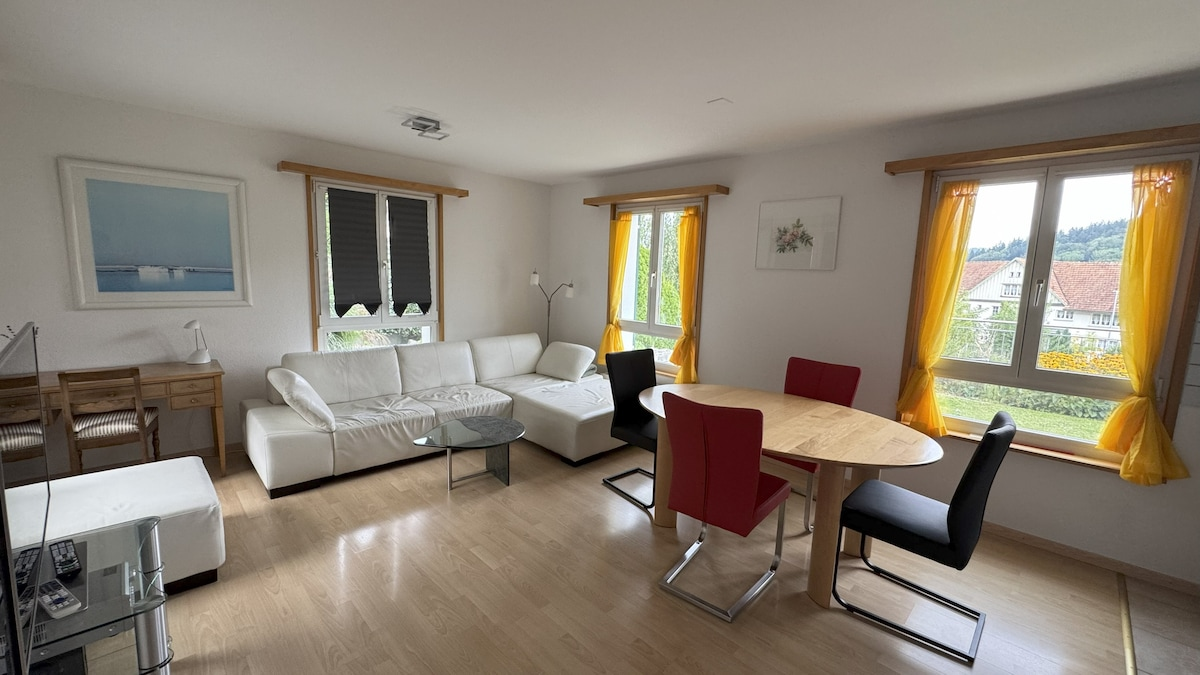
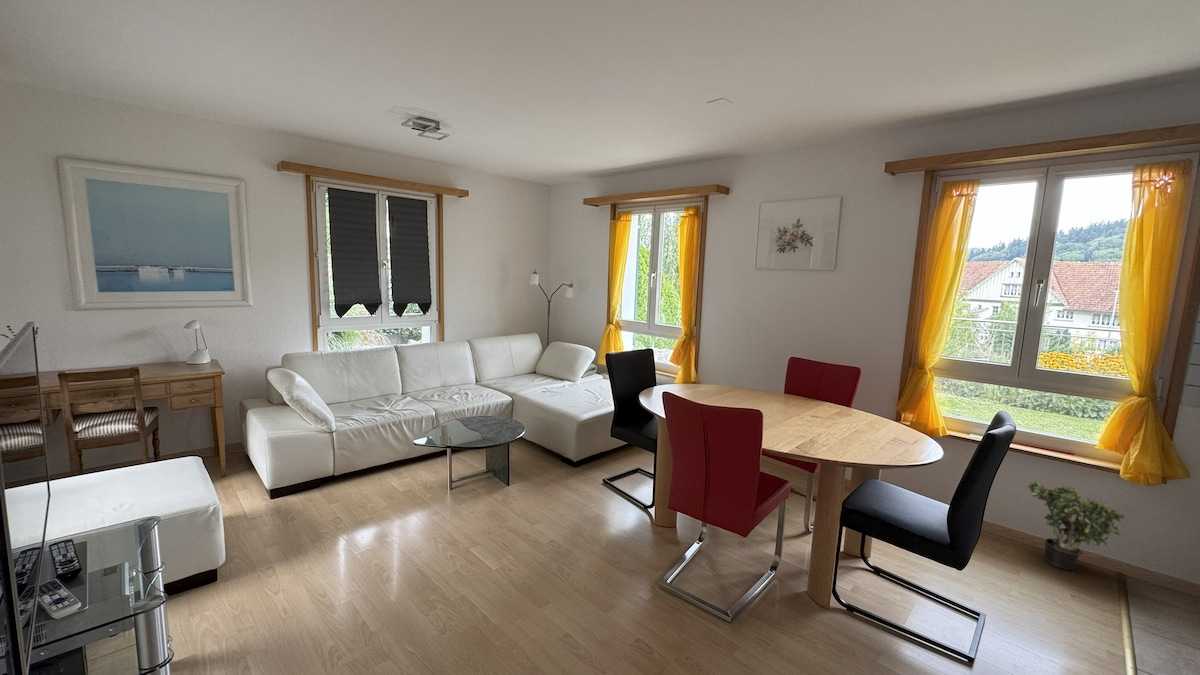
+ potted plant (1068, 527)
